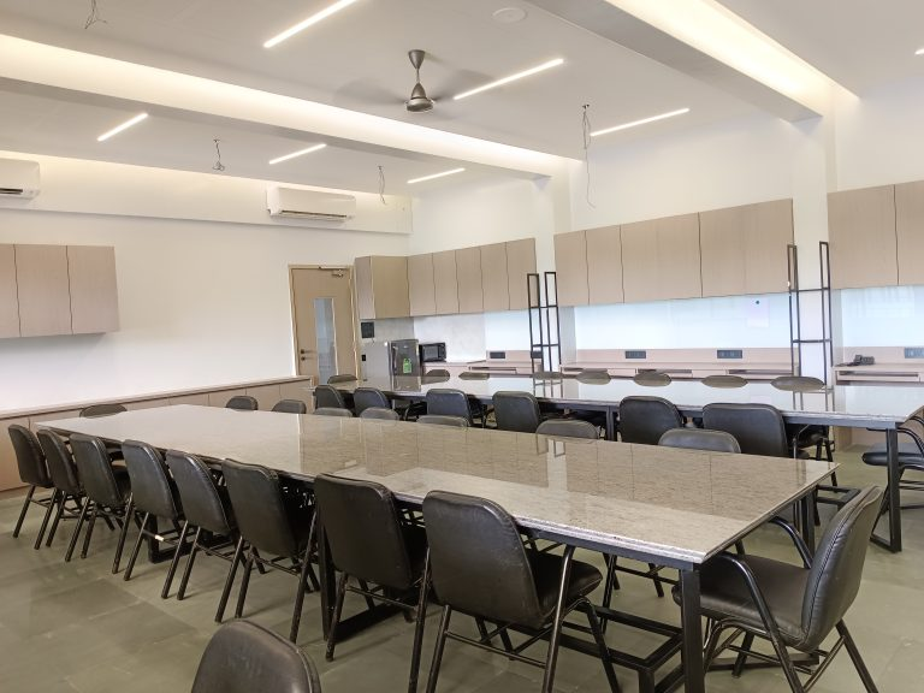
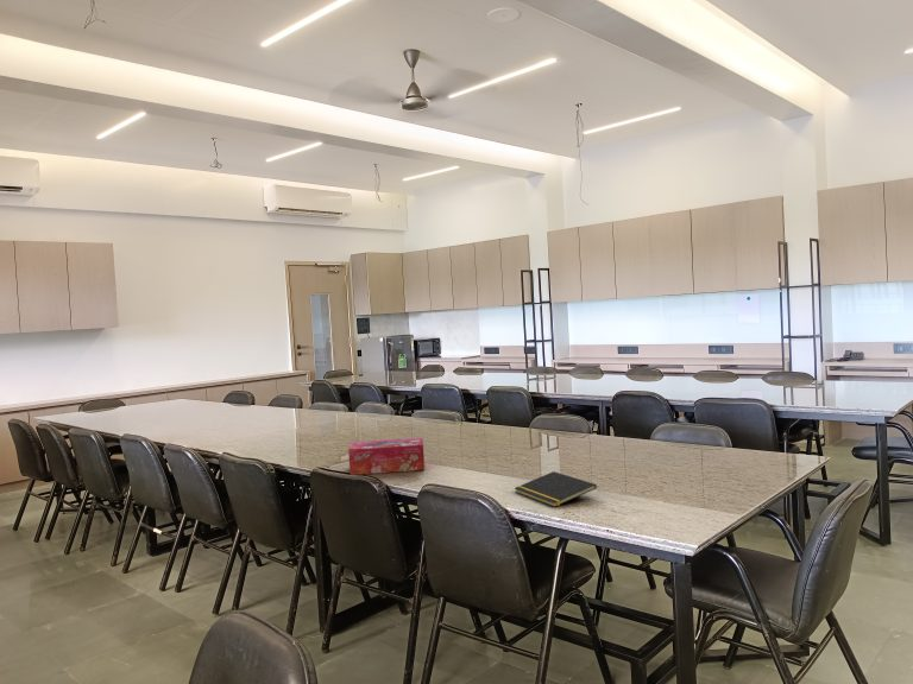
+ notepad (554, 488)
+ tissue box (386, 455)
